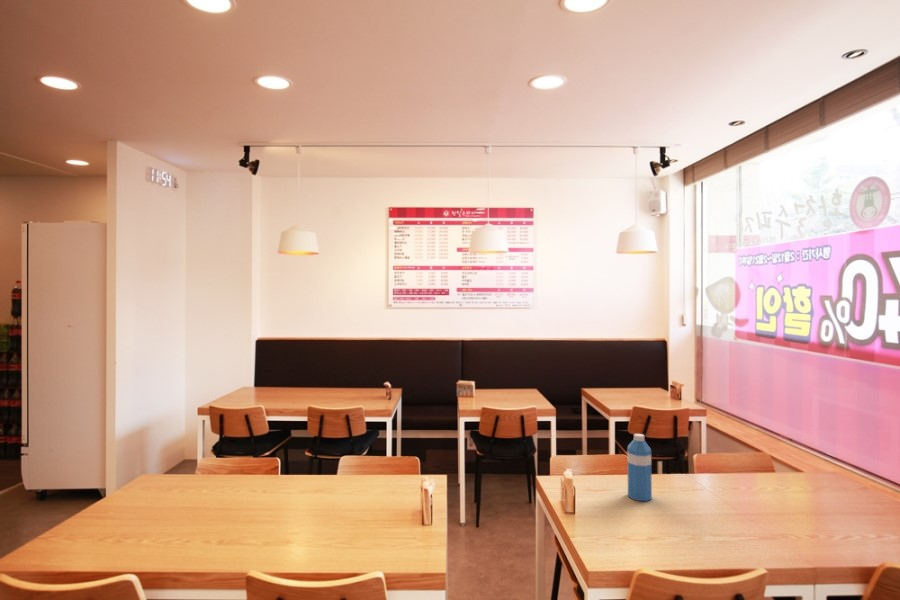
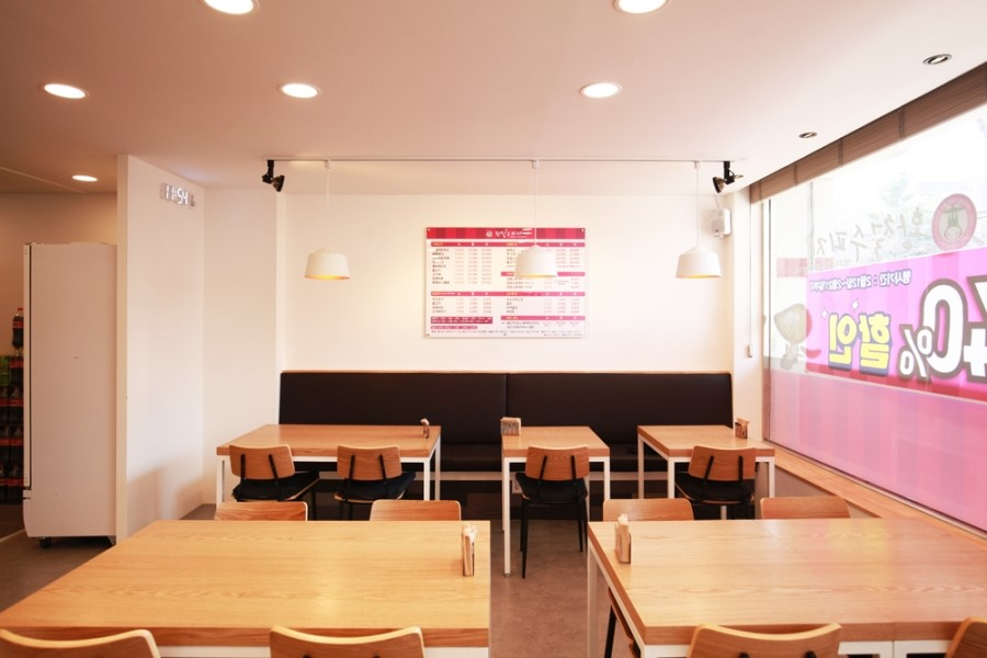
- water bottle (639, 465)
